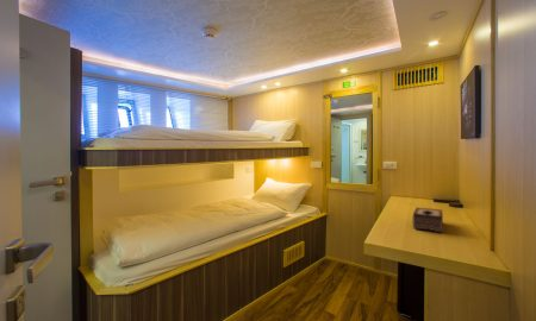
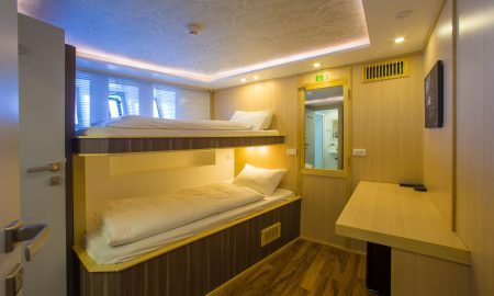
- tissue box (428, 219)
